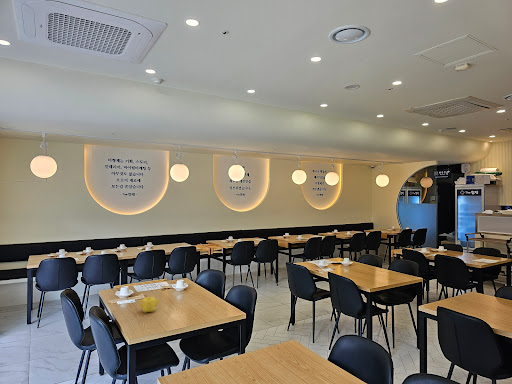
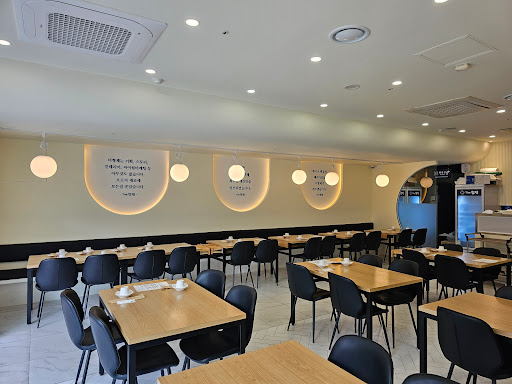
- teapot (149, 304)
